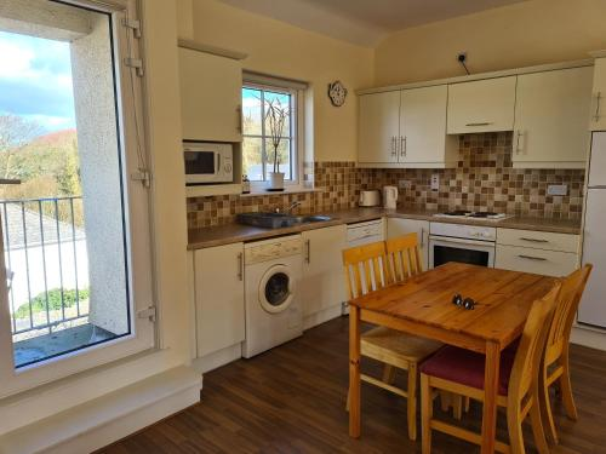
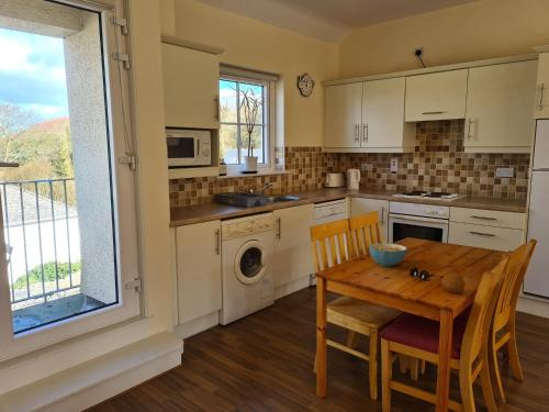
+ fruit (452, 282)
+ cereal bowl (386, 256)
